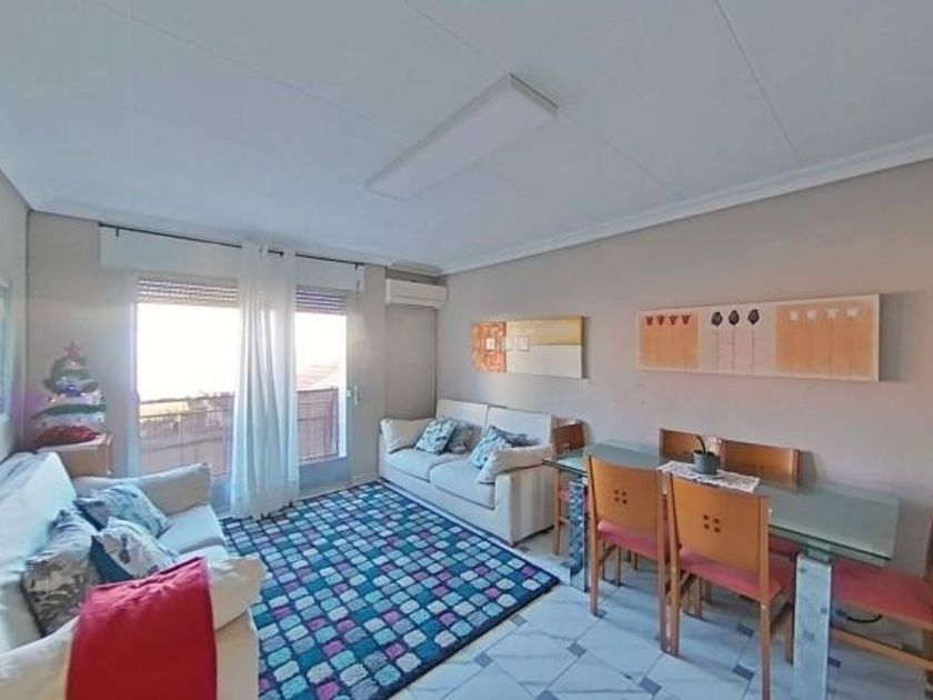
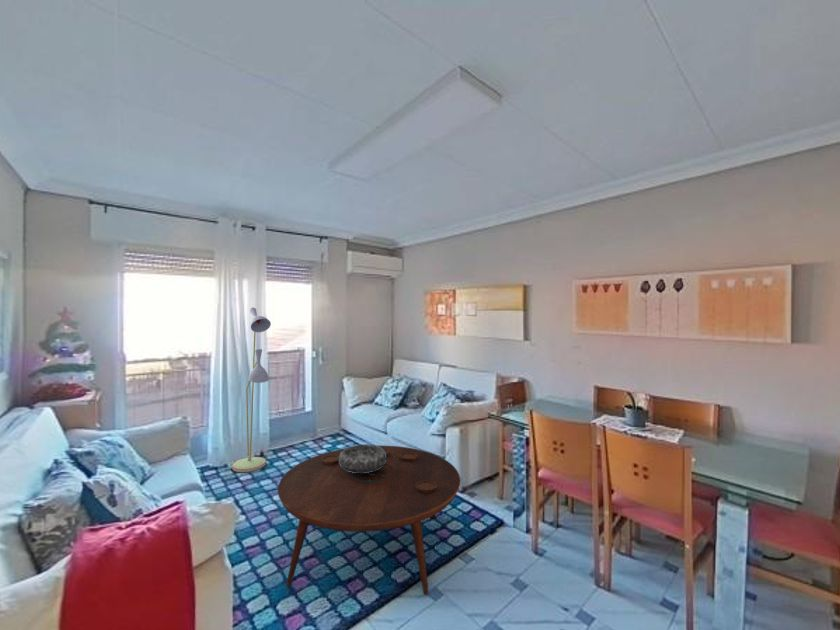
+ floor lamp (252, 388)
+ coffee table (371, 508)
+ decorative bowl (362, 461)
